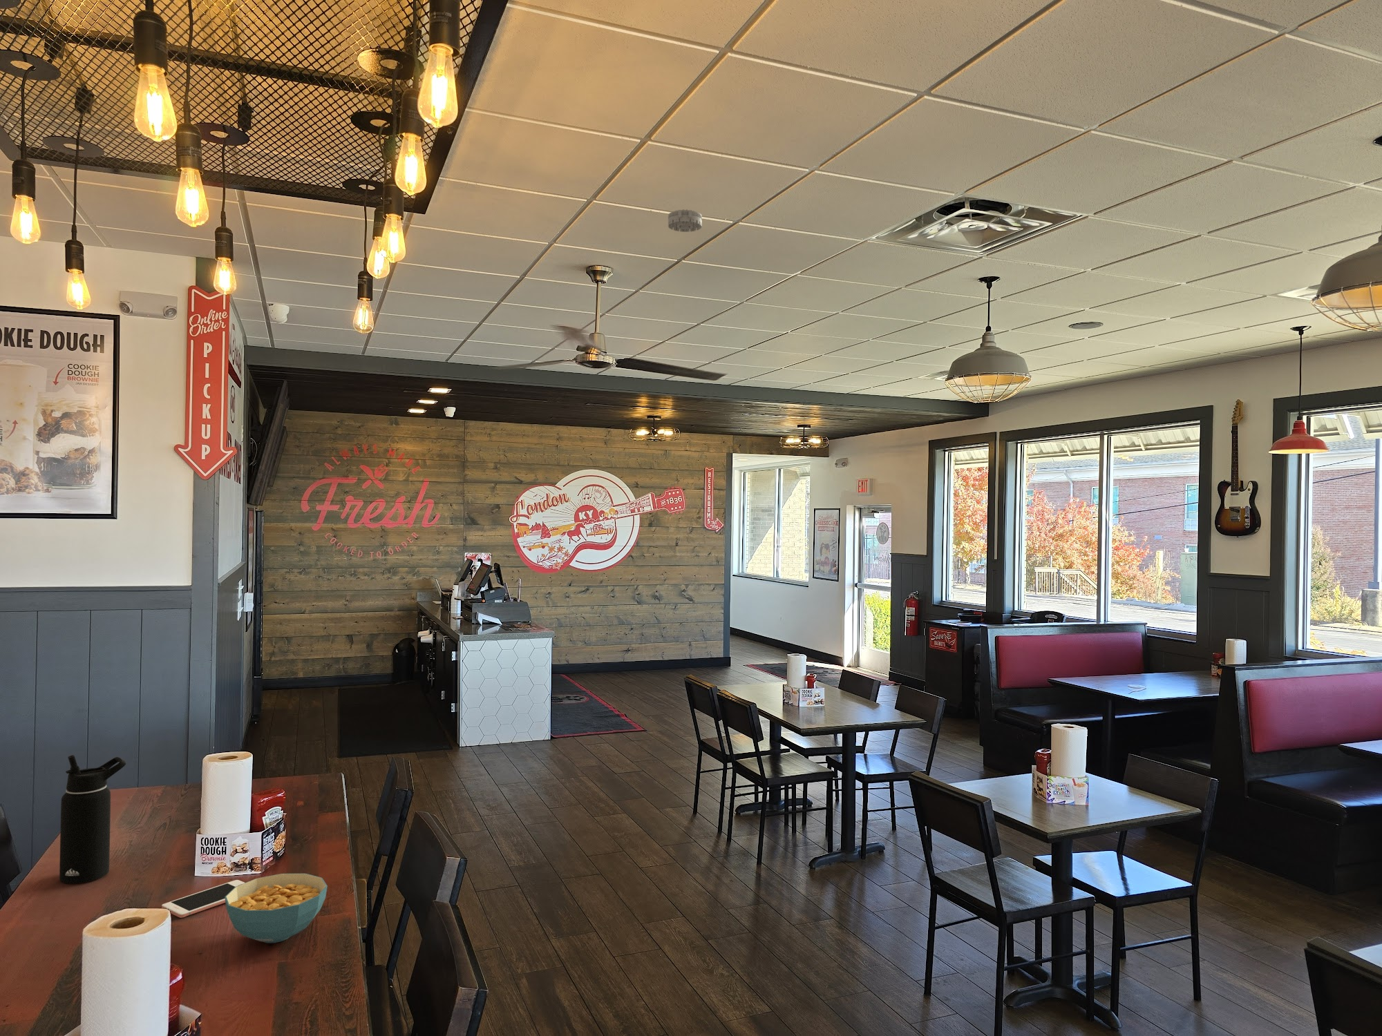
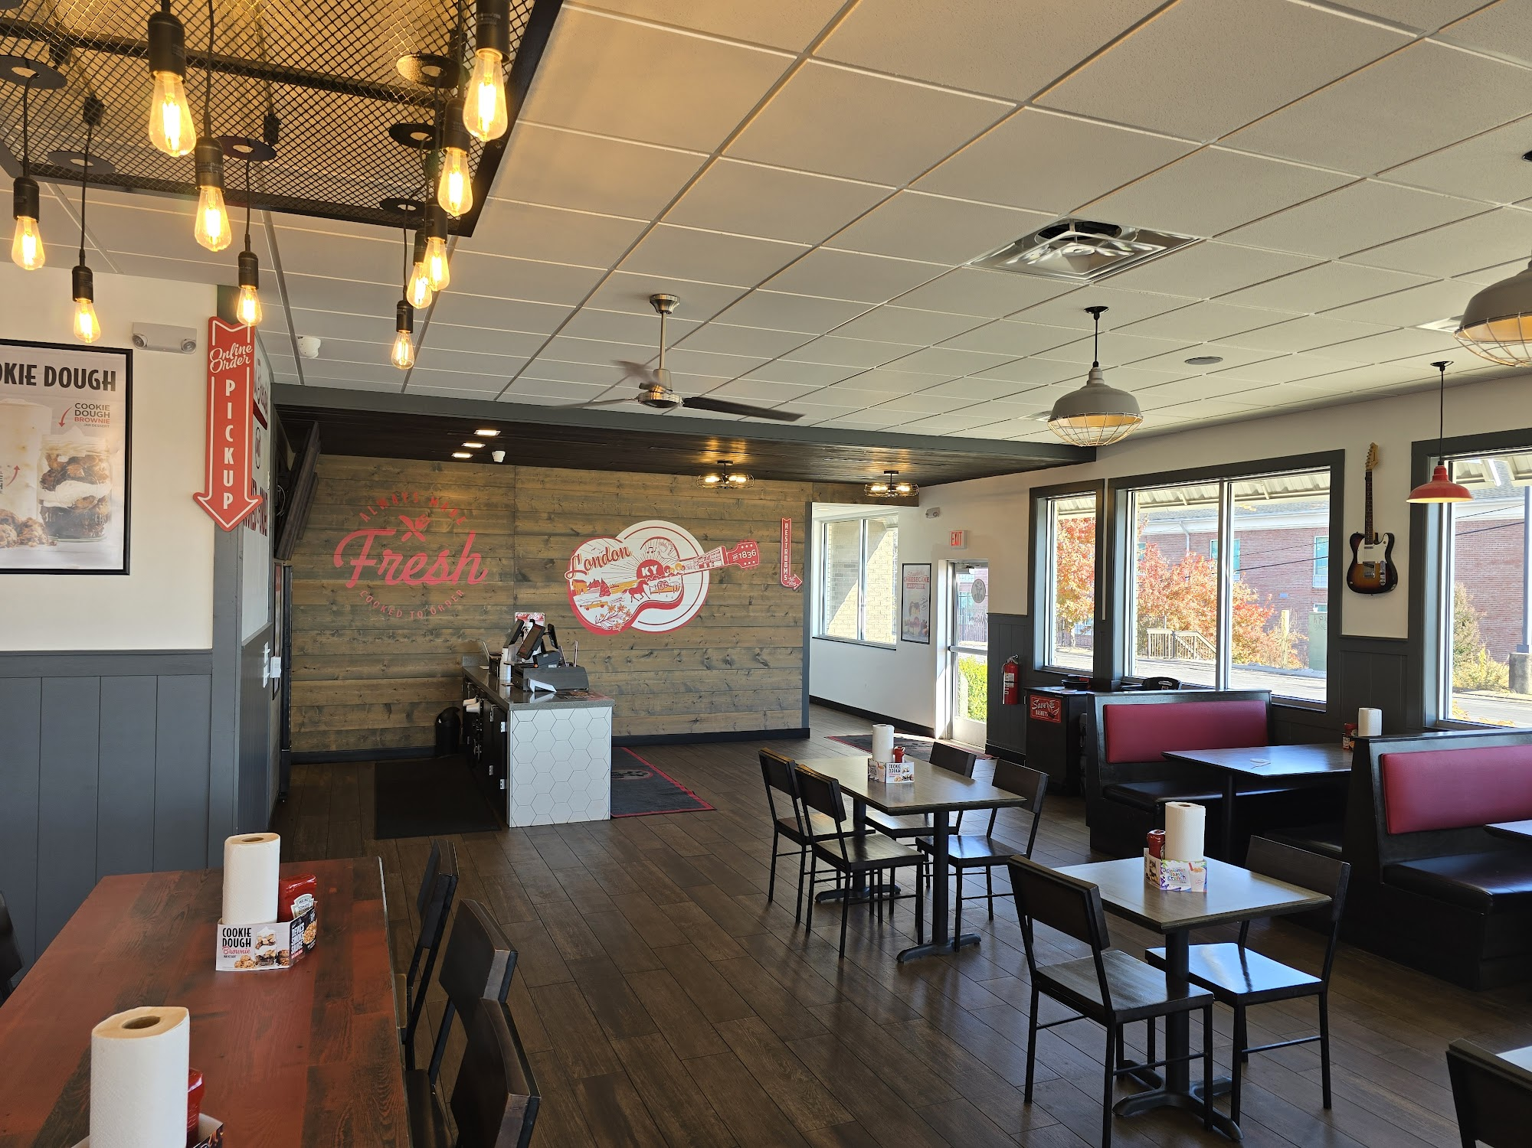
- water bottle (92, 814)
- smoke detector (684, 220)
- cereal bowl (276, 914)
- cell phone (210, 898)
